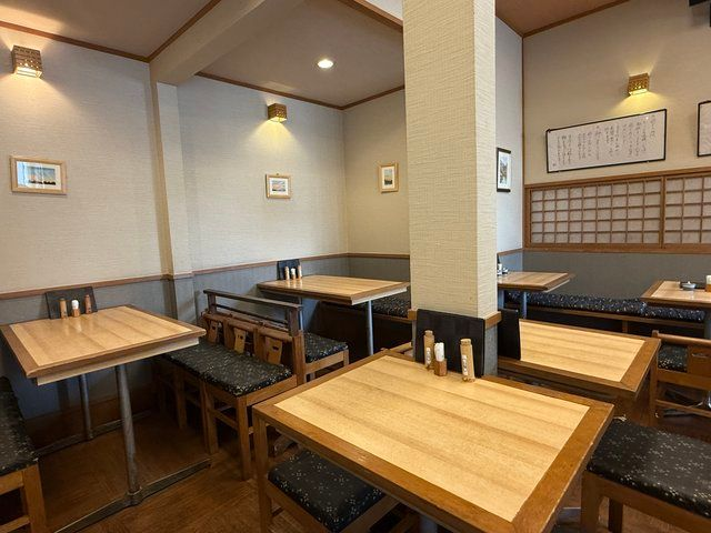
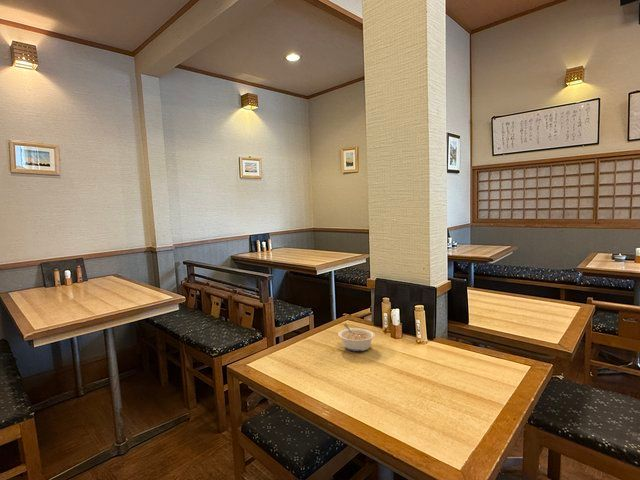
+ legume (355, 338)
